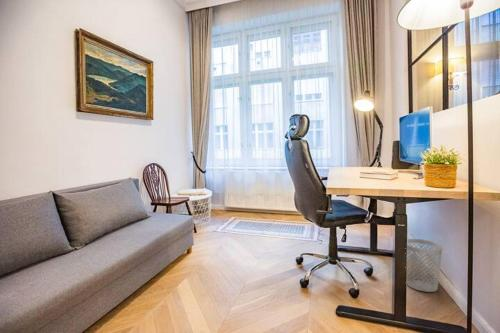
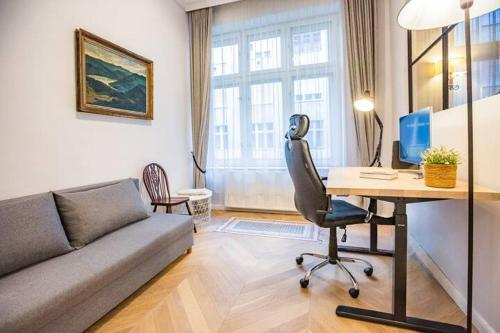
- wastebasket (420, 264)
